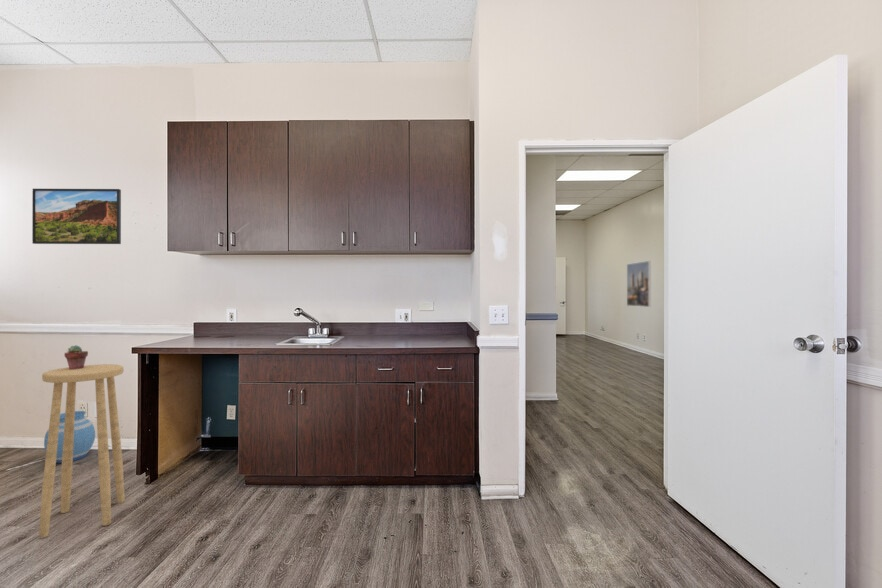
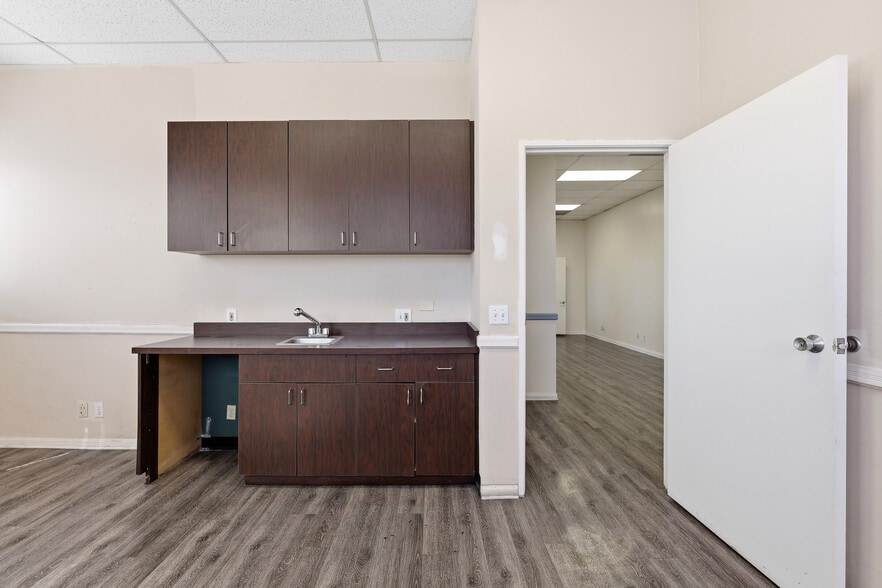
- vase (74, 436)
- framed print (638, 284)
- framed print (76, 216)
- potted succulent (76, 356)
- stool (73, 441)
